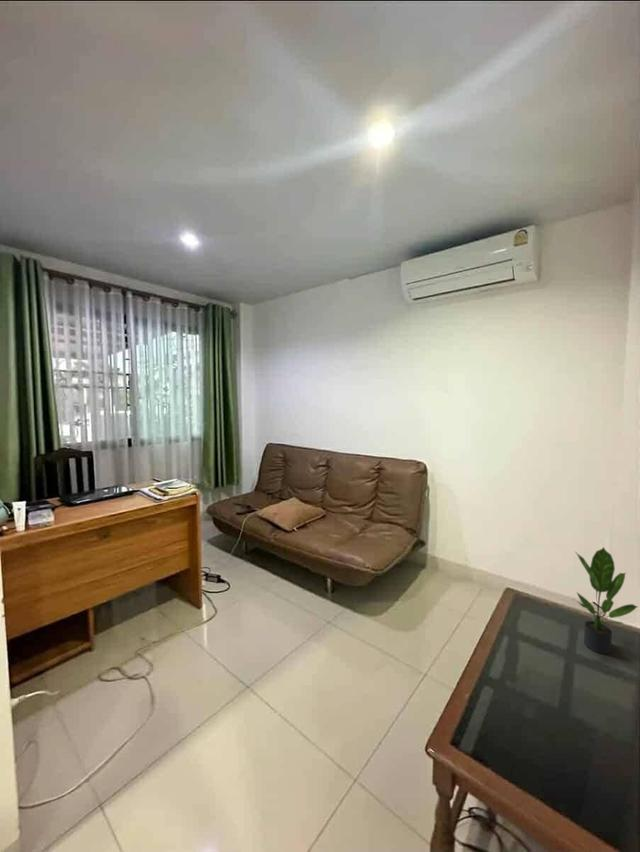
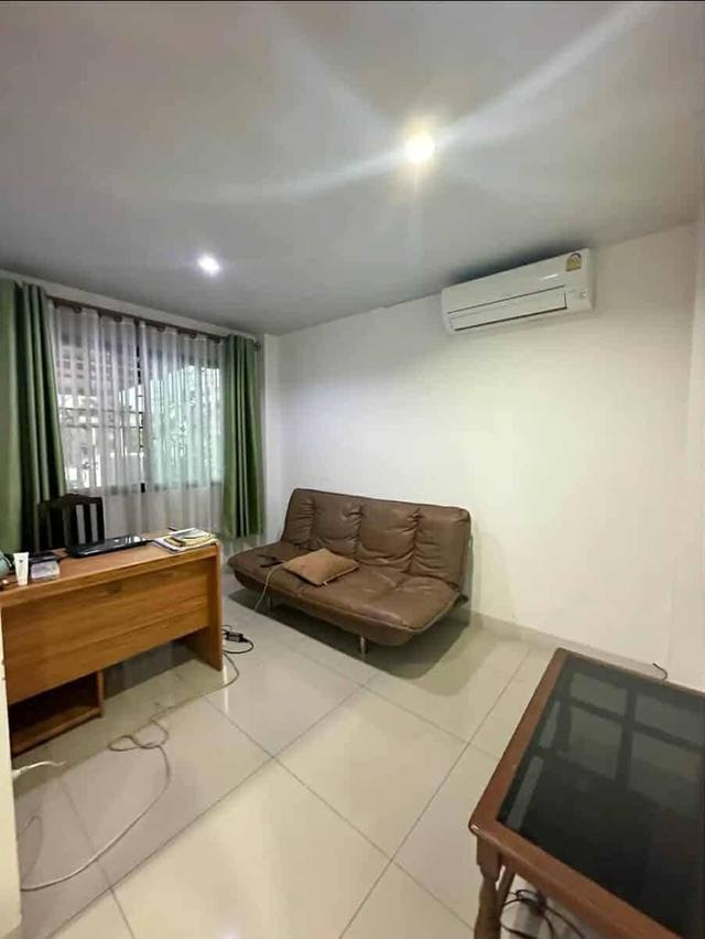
- potted plant (596, 599)
